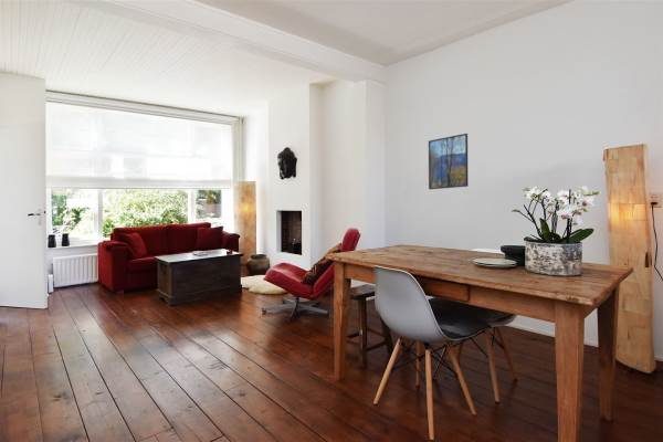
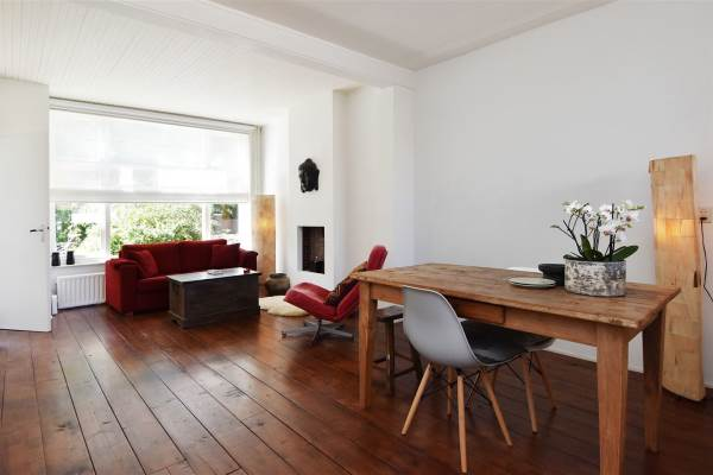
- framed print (446, 162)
